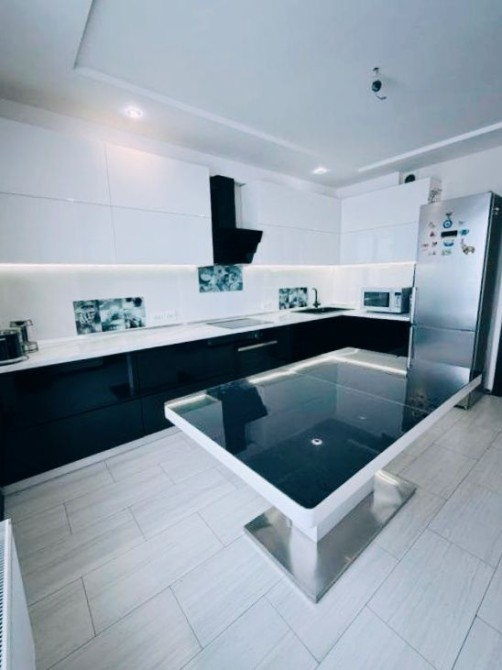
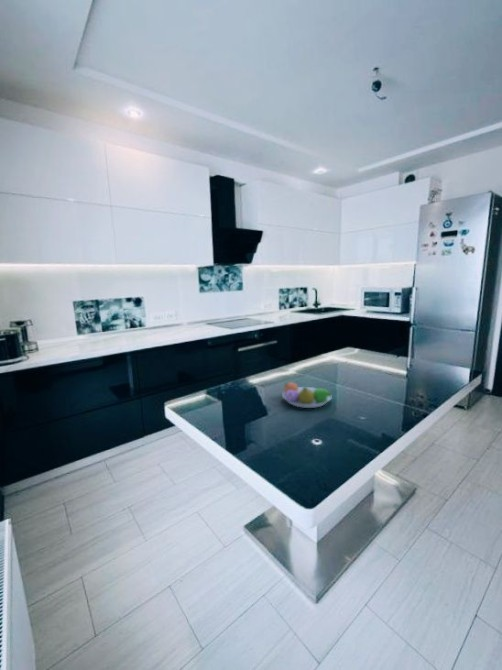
+ fruit bowl (307, 391)
